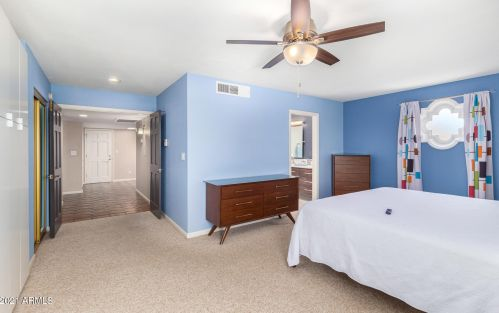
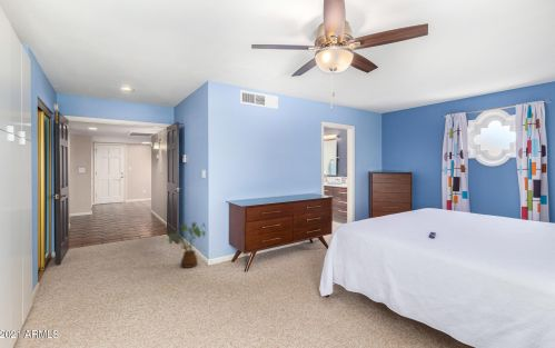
+ house plant (187, 245)
